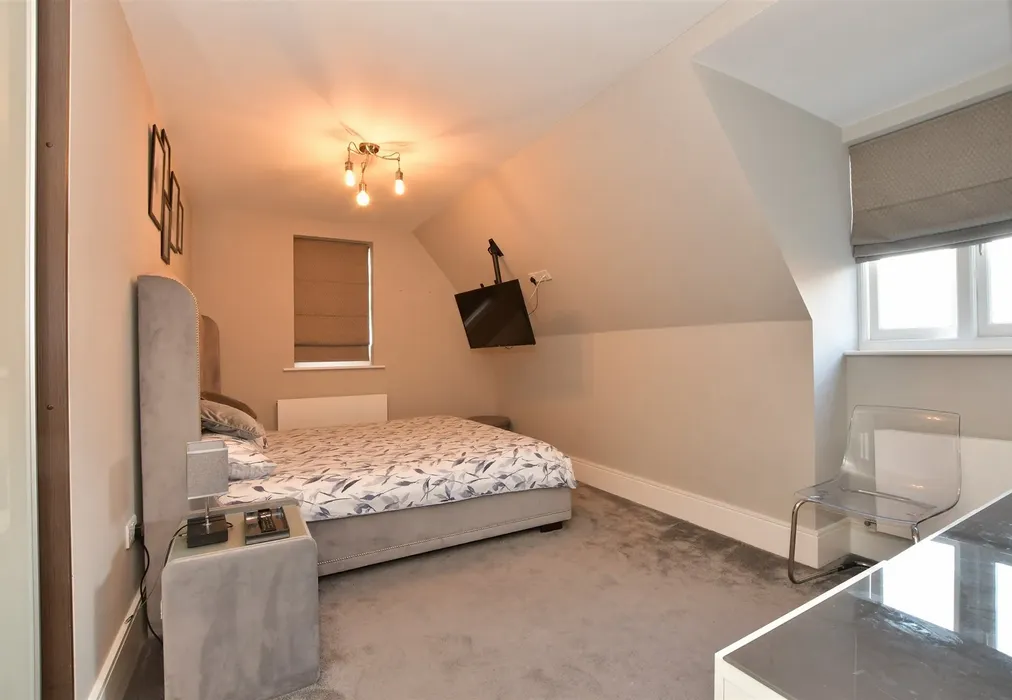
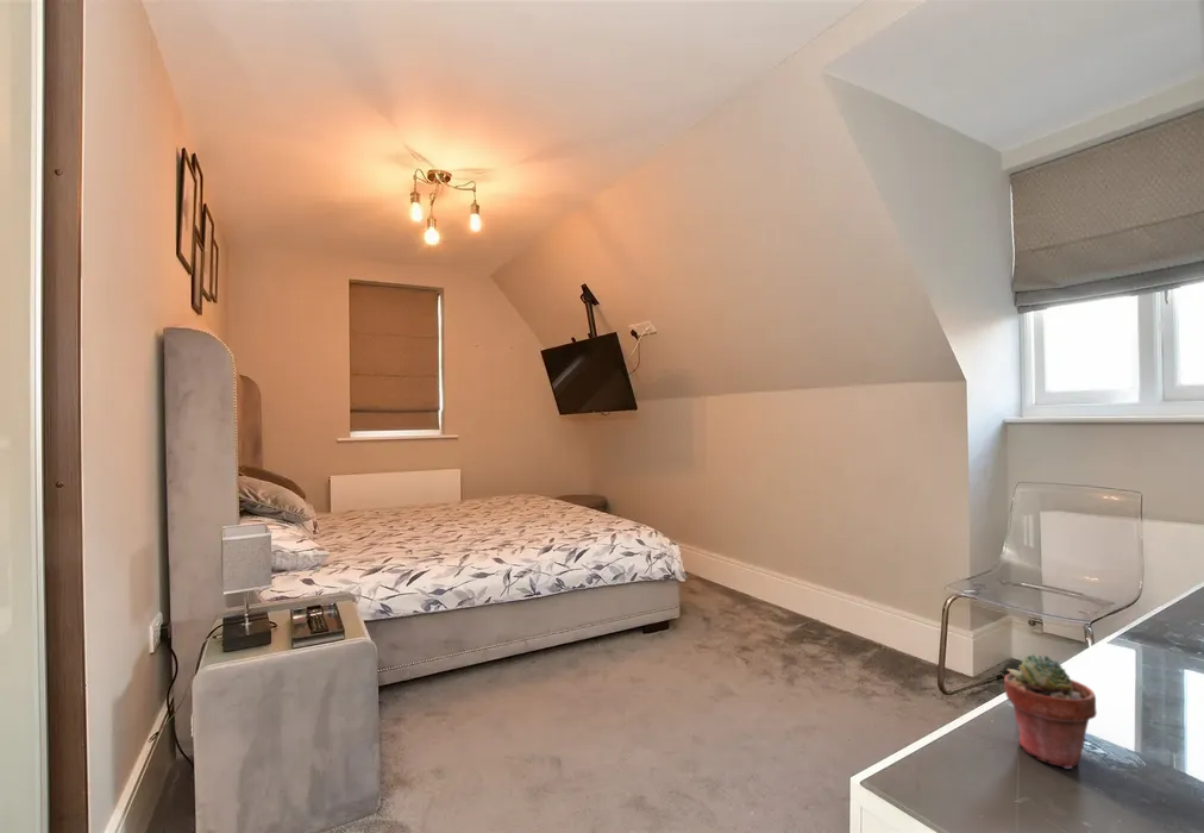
+ potted succulent (1048, 704)
